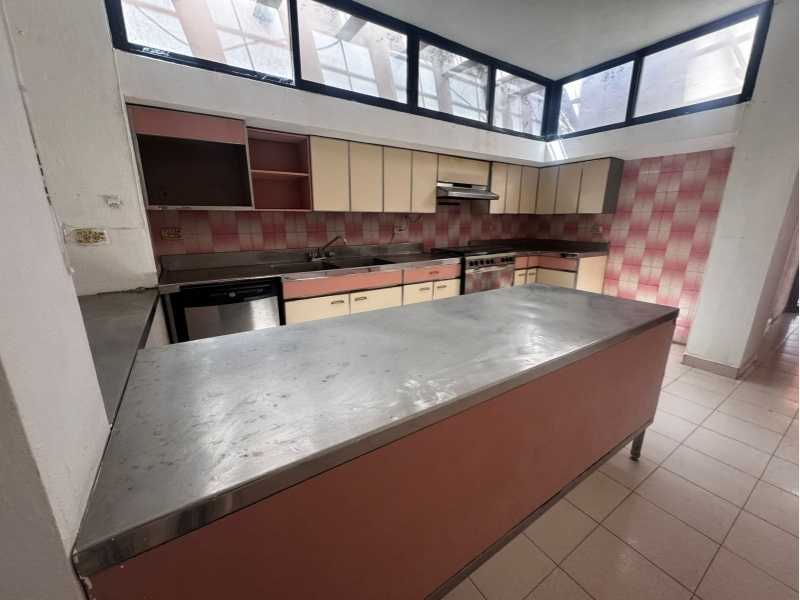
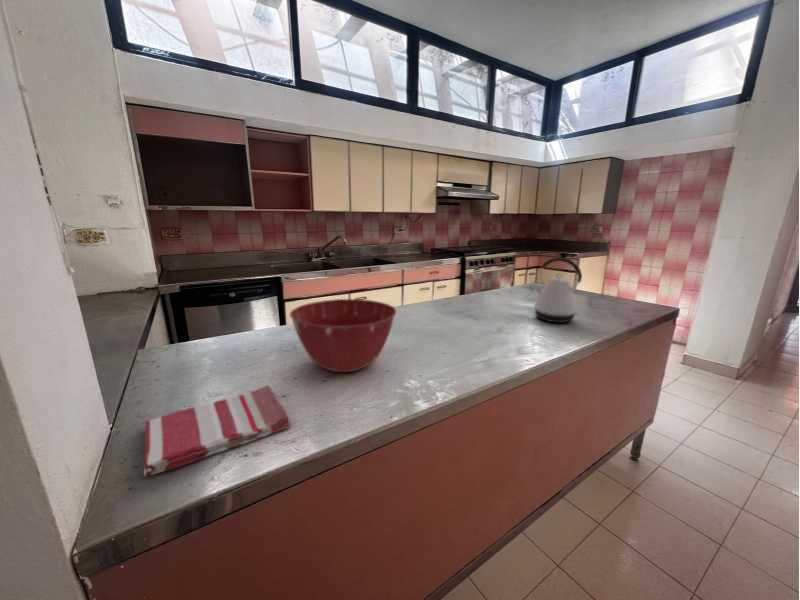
+ dish towel (219, 421)
+ mixing bowl (345, 336)
+ kettle (556, 288)
